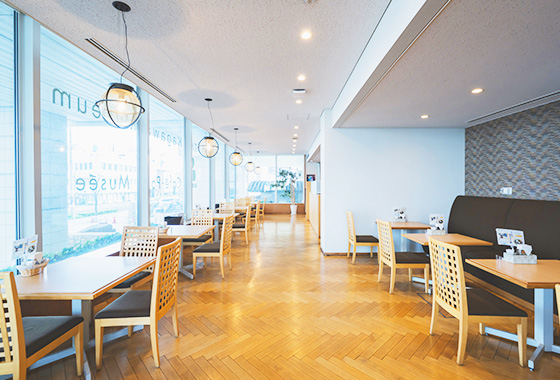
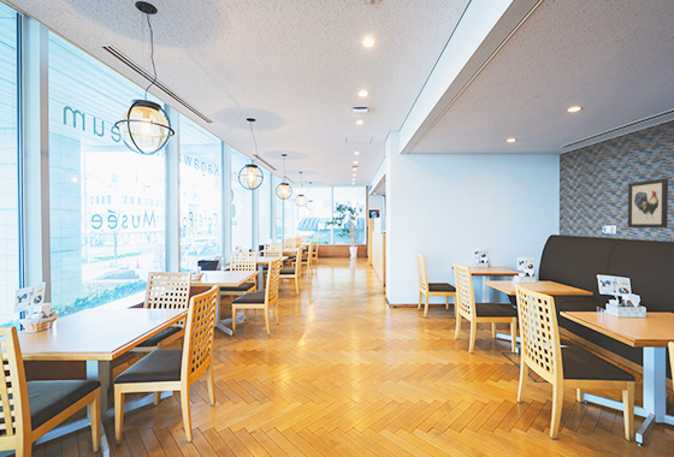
+ wall art (646, 203)
